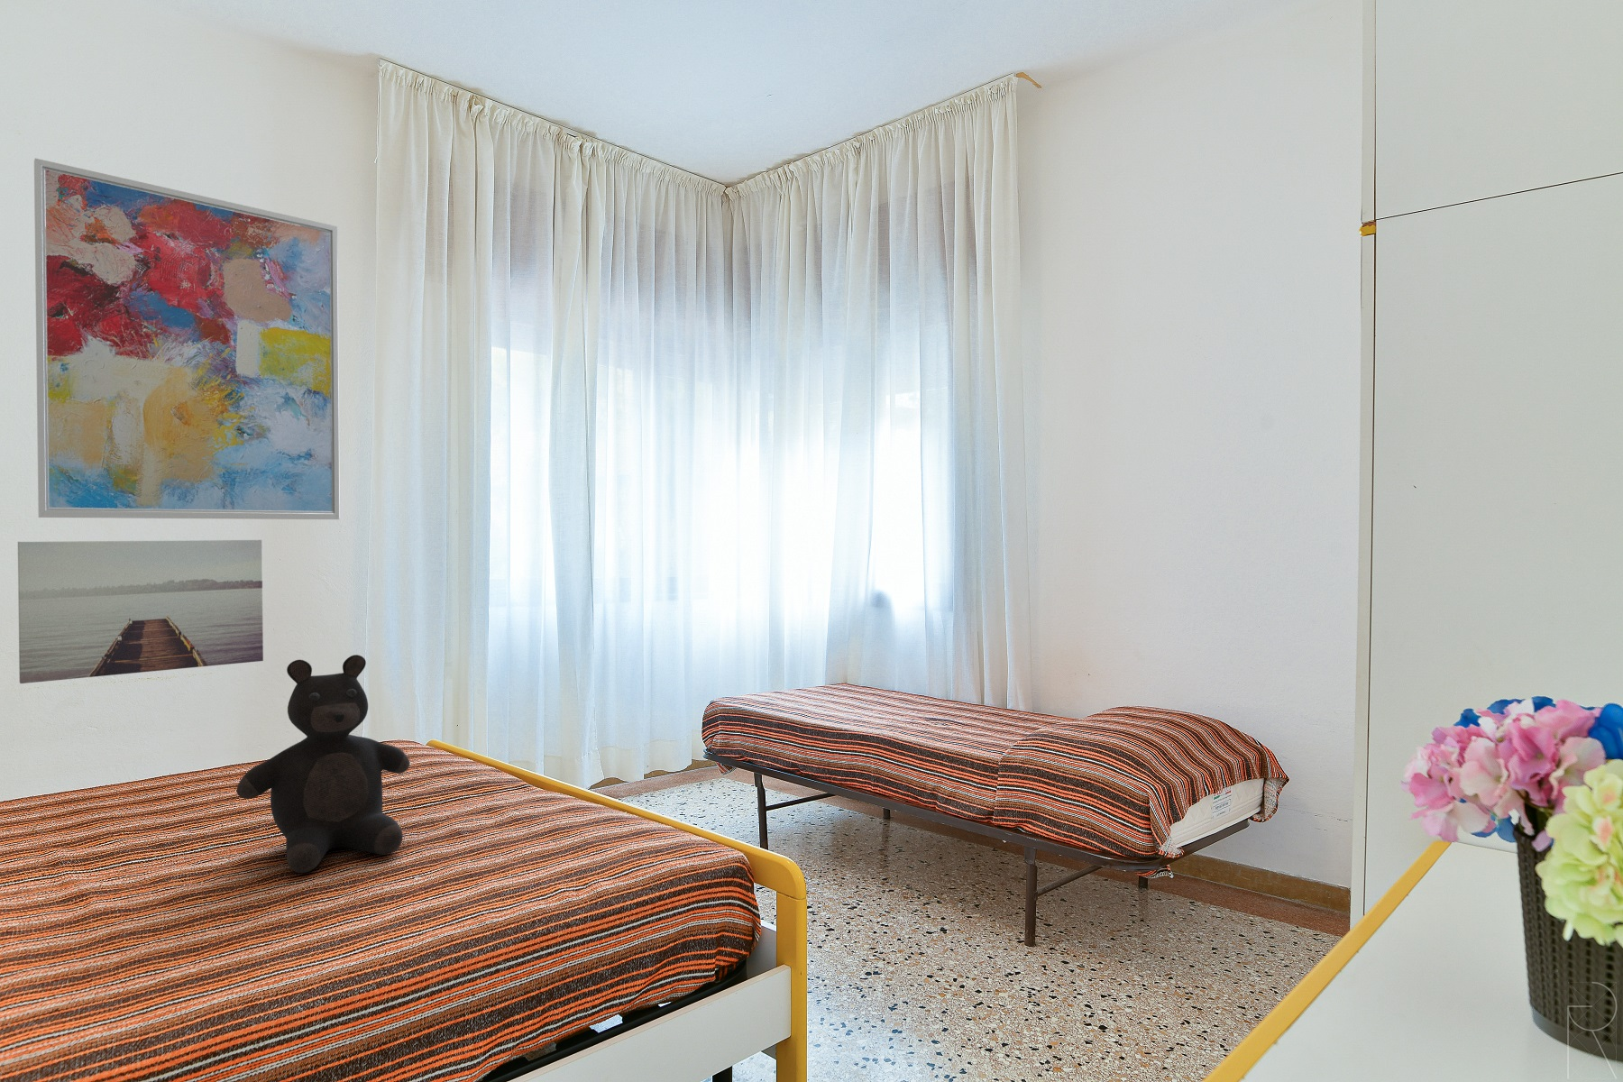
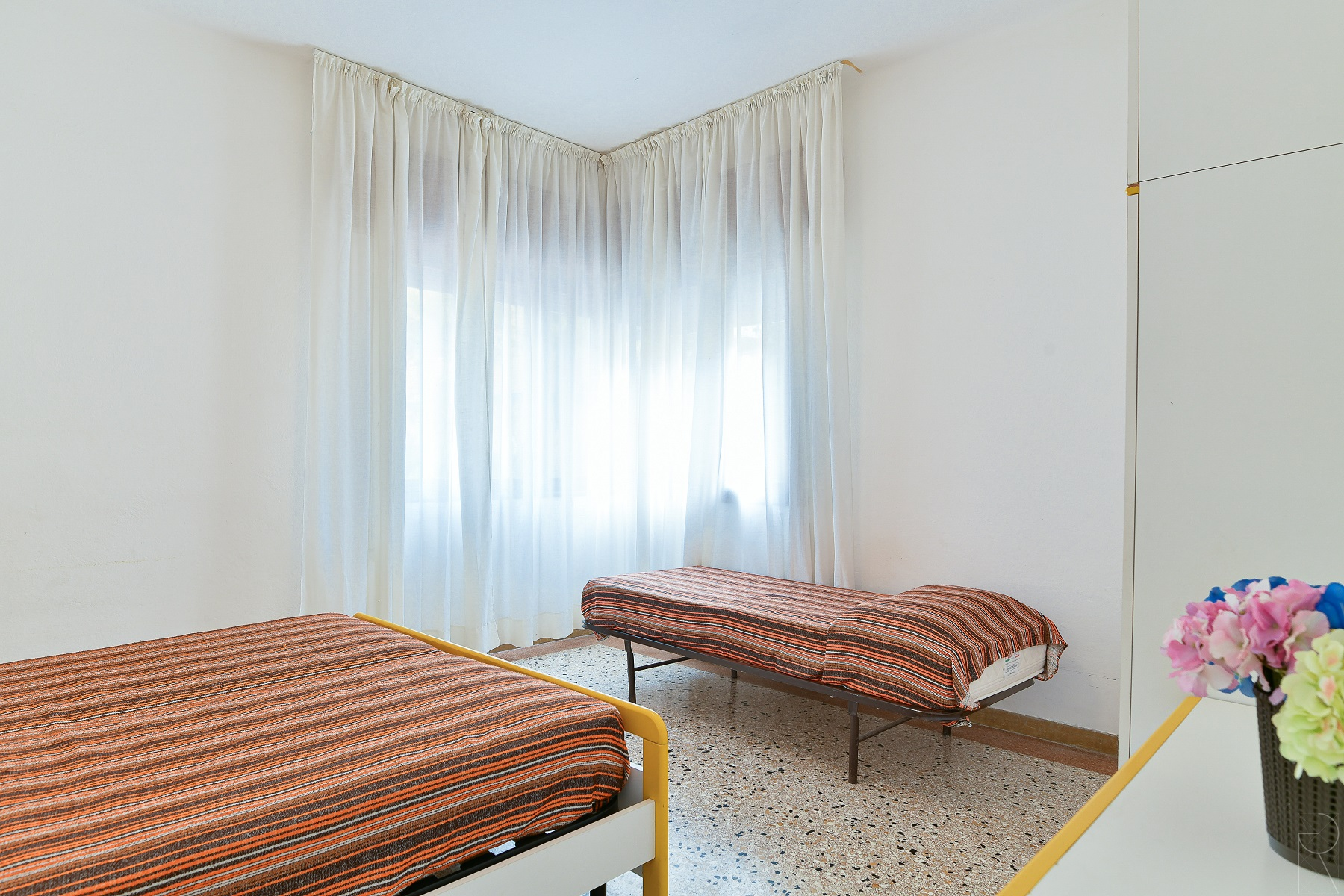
- wall art (150, 605)
- wall art (202, 357)
- teddy bear (333, 755)
